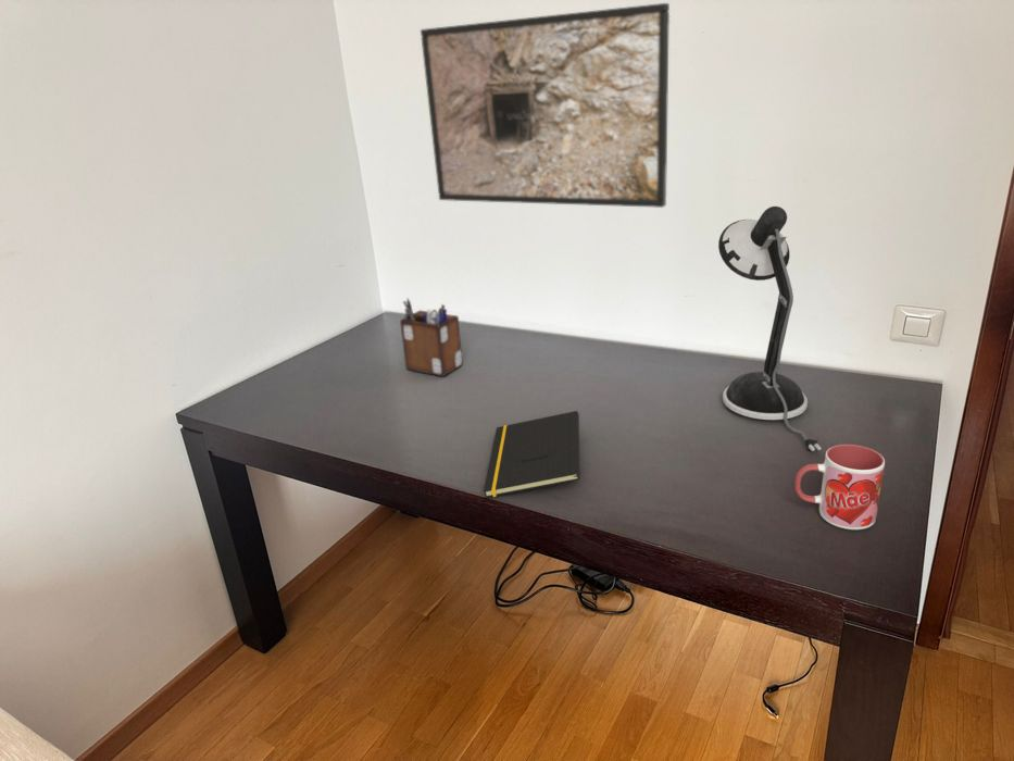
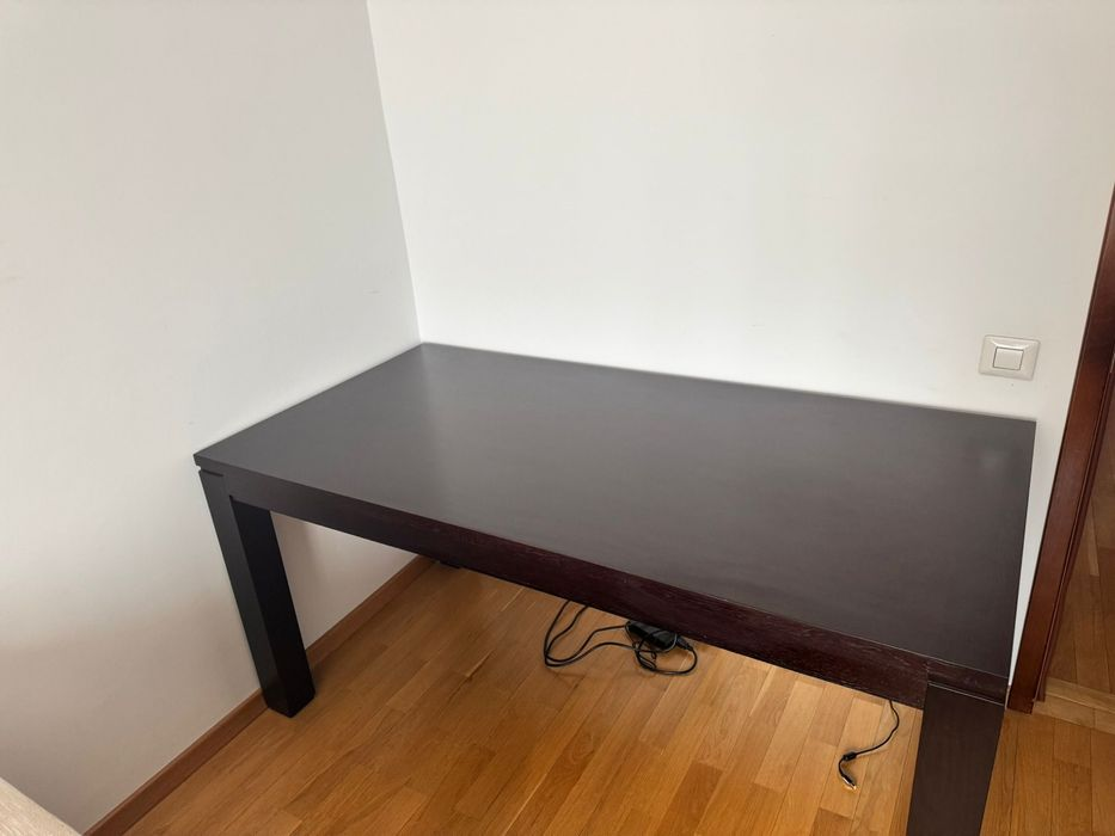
- desk lamp (776, 314)
- notepad (534, 451)
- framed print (539, 114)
- desk organizer (430, 333)
- mug (837, 484)
